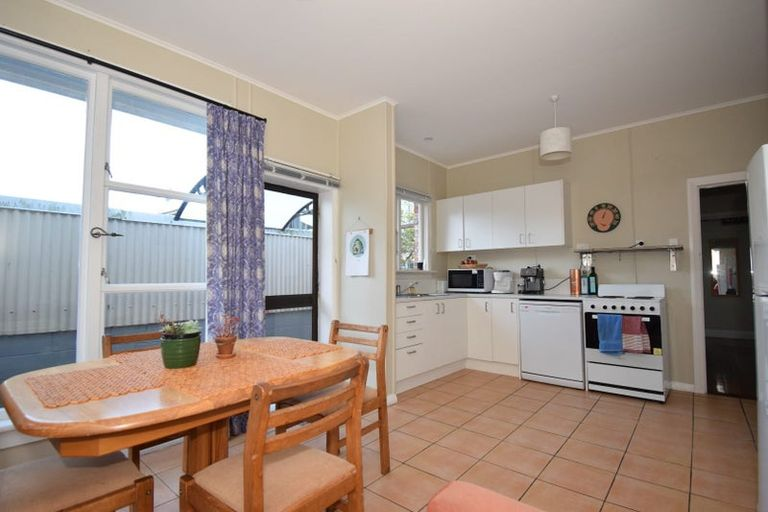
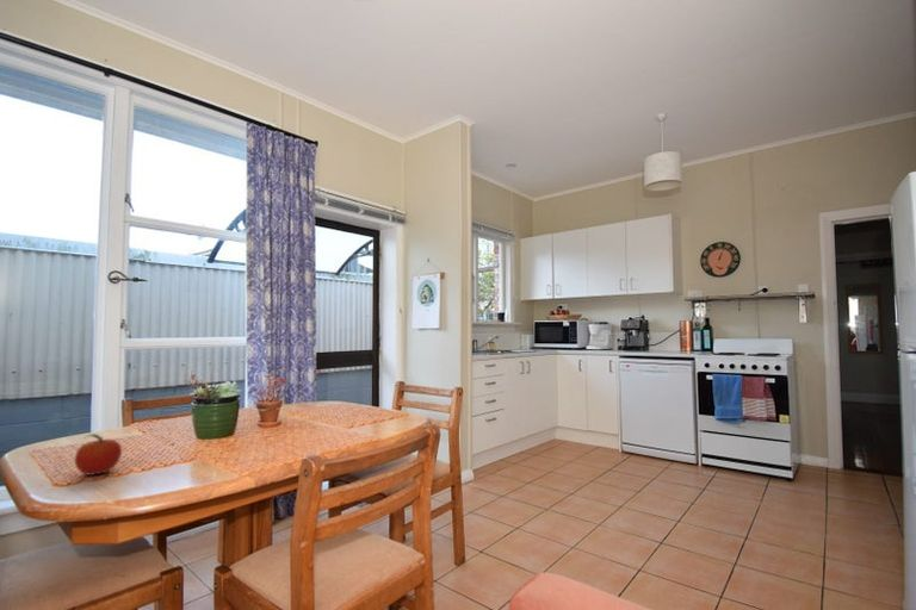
+ fruit (99, 453)
